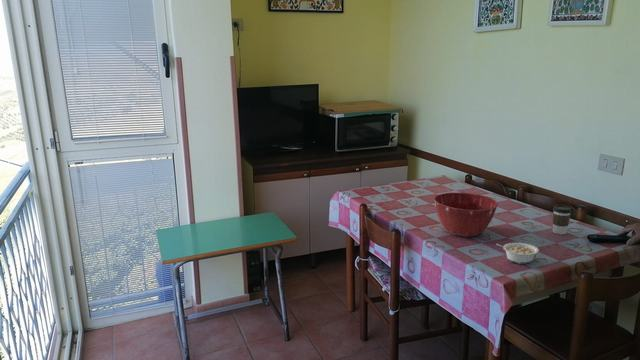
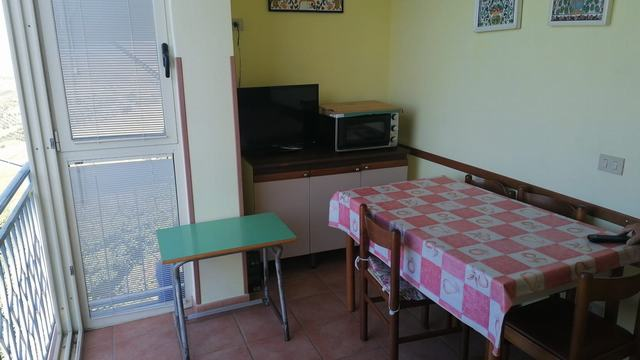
- legume (519, 253)
- mixing bowl (464, 216)
- coffee cup (560, 219)
